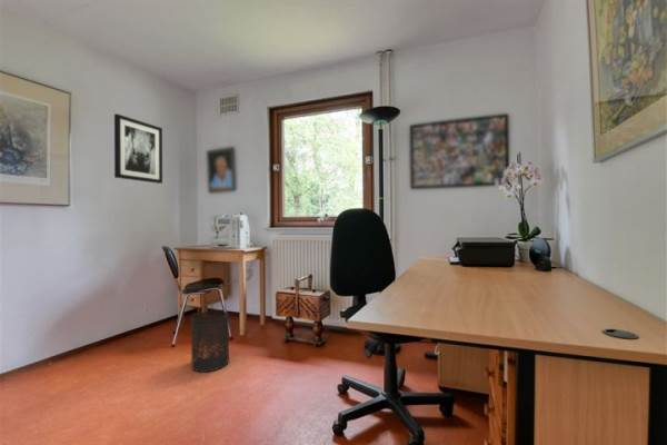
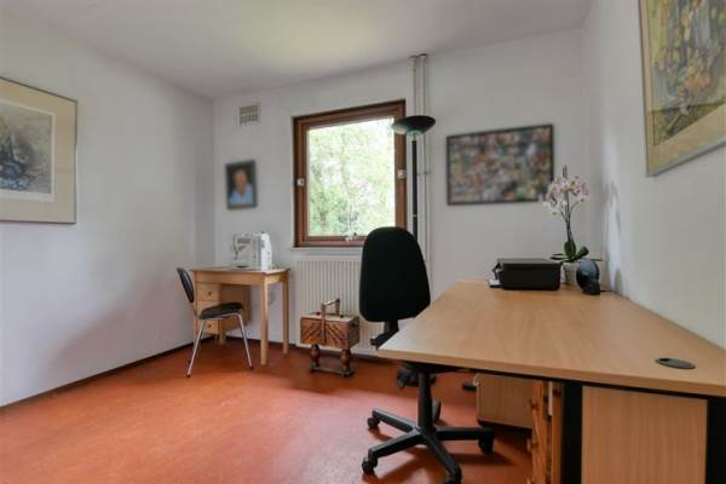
- wall art (140, 150)
- trash can (210, 339)
